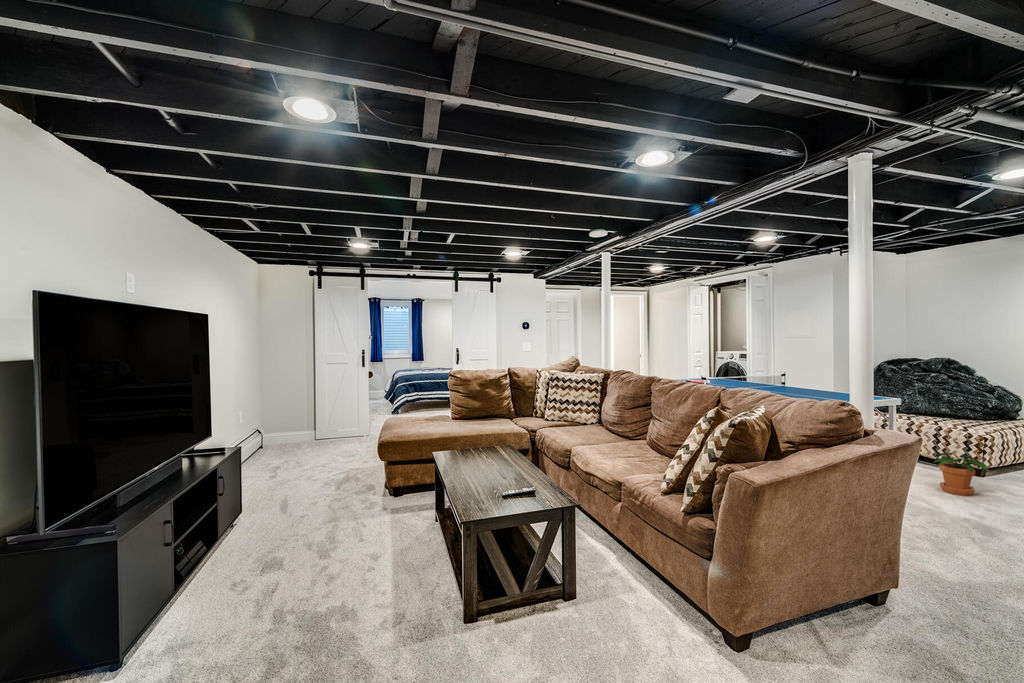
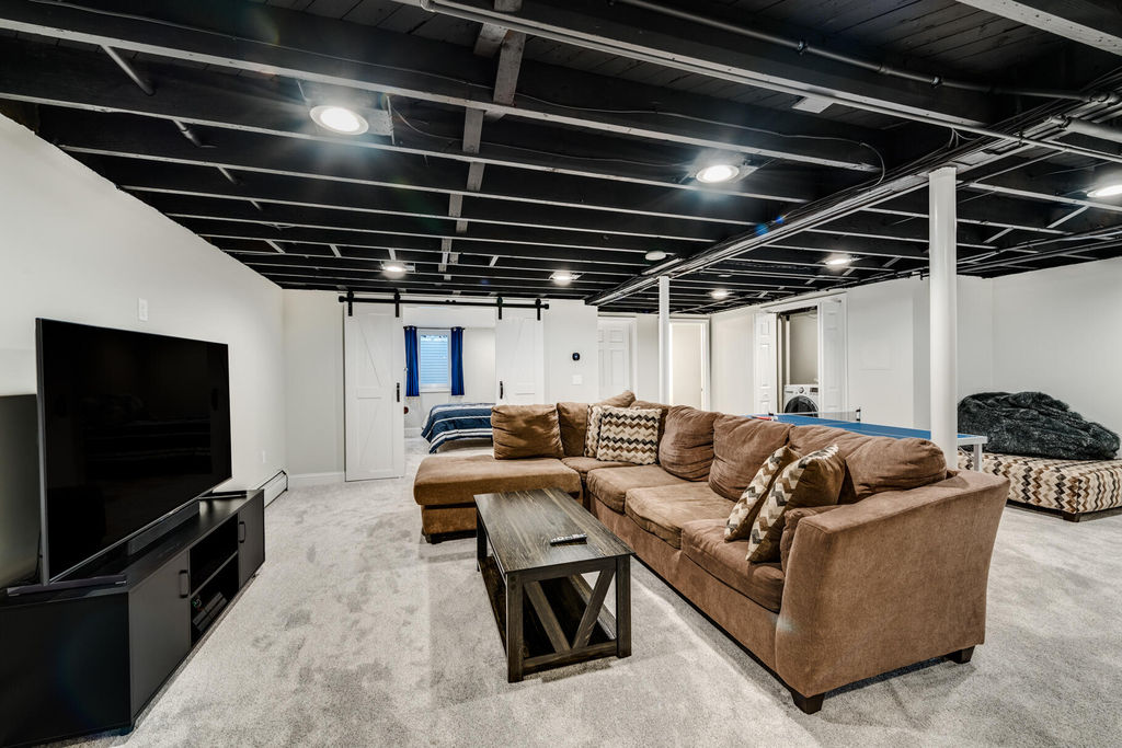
- potted plant (960, 474)
